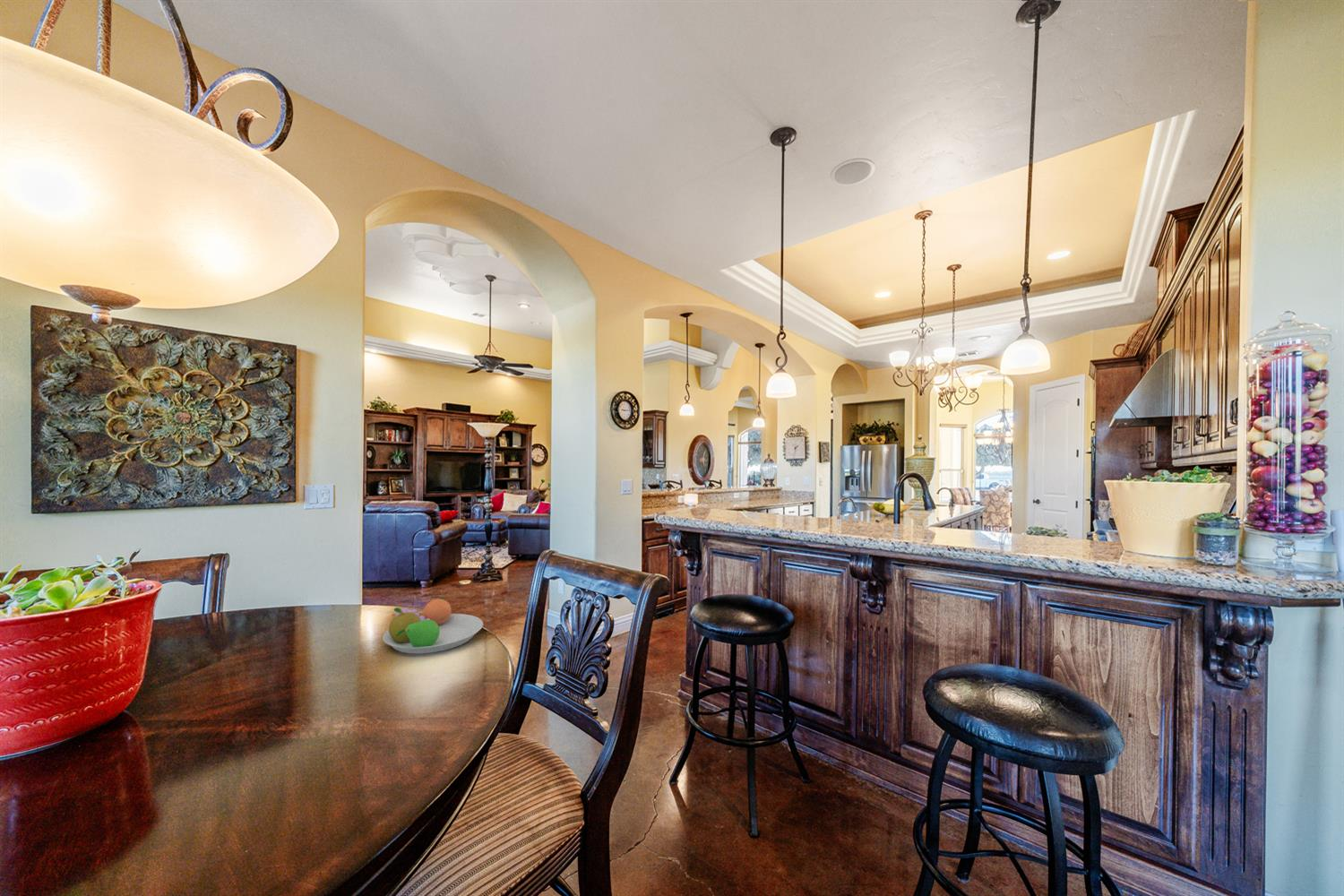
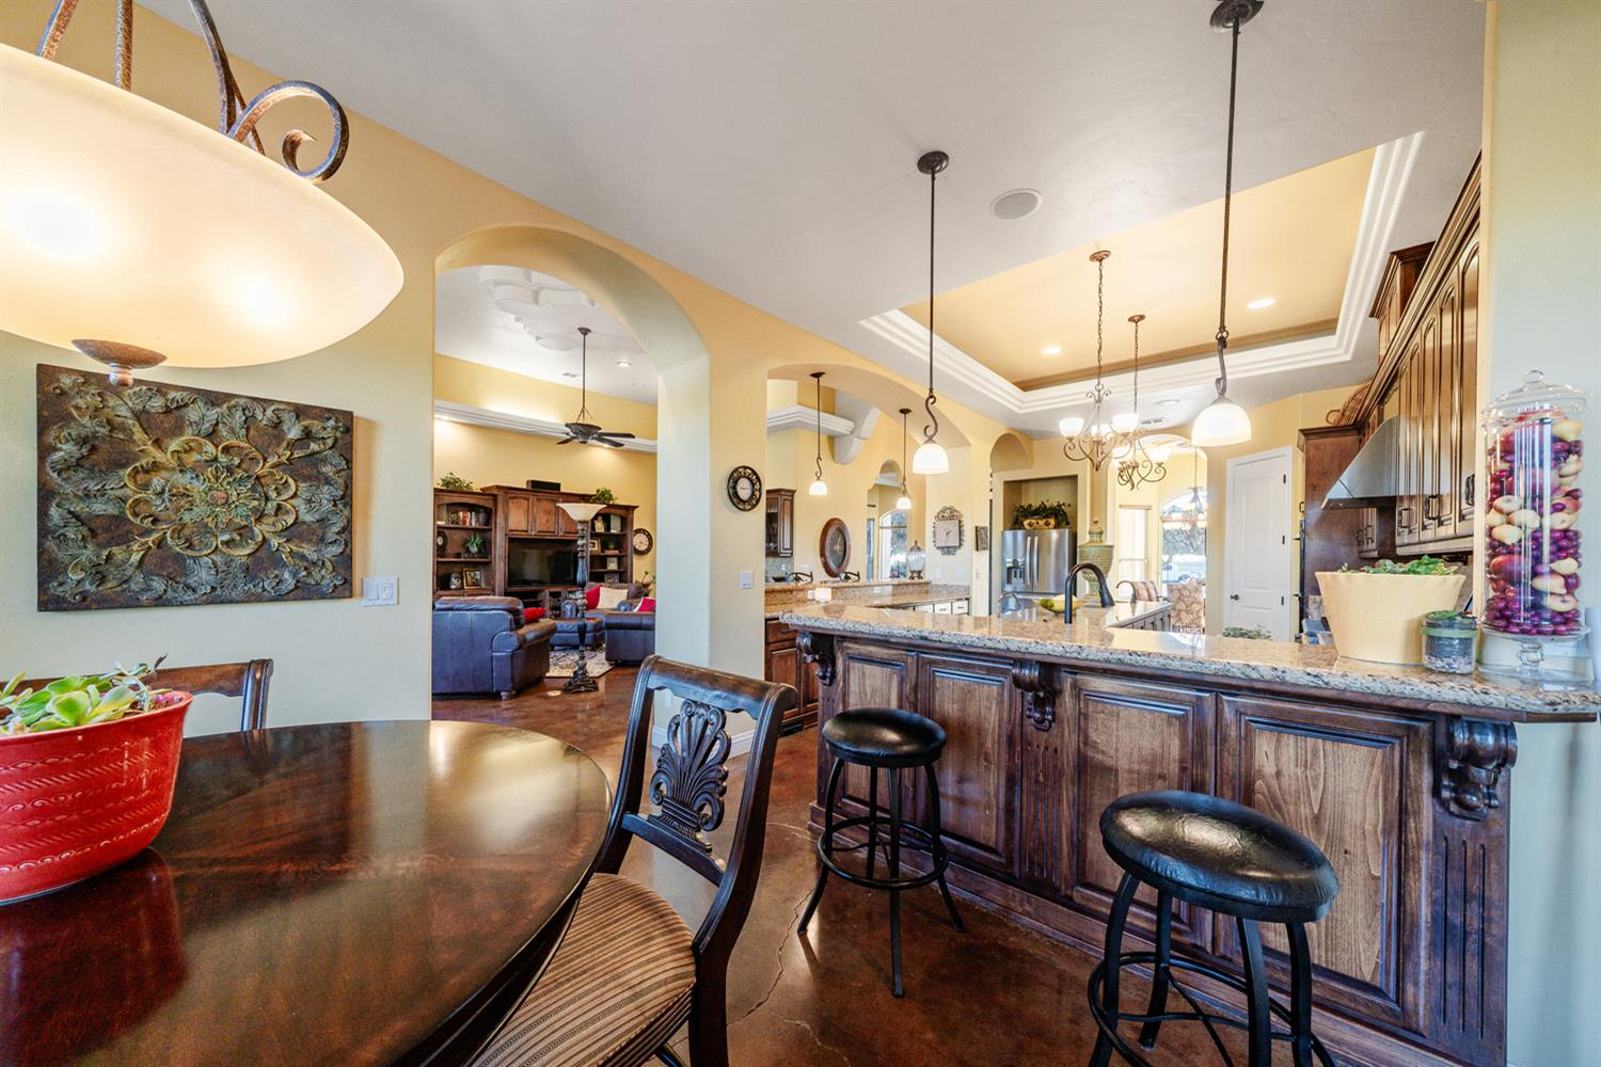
- fruit bowl (431, 621)
